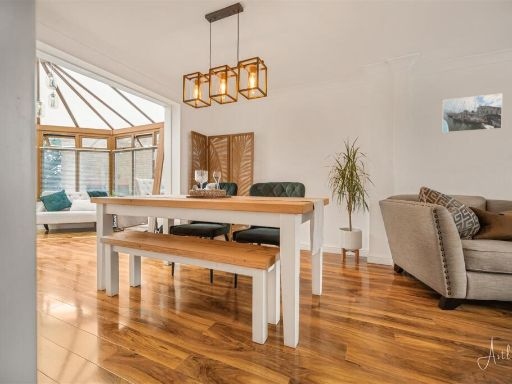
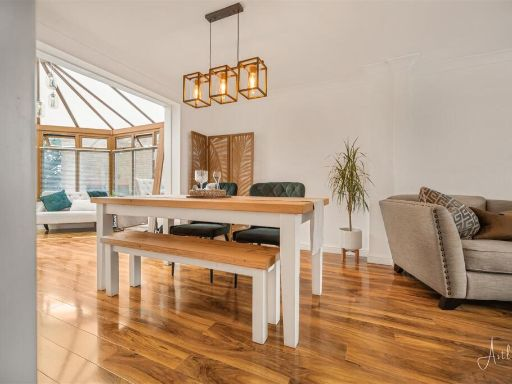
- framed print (470, 114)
